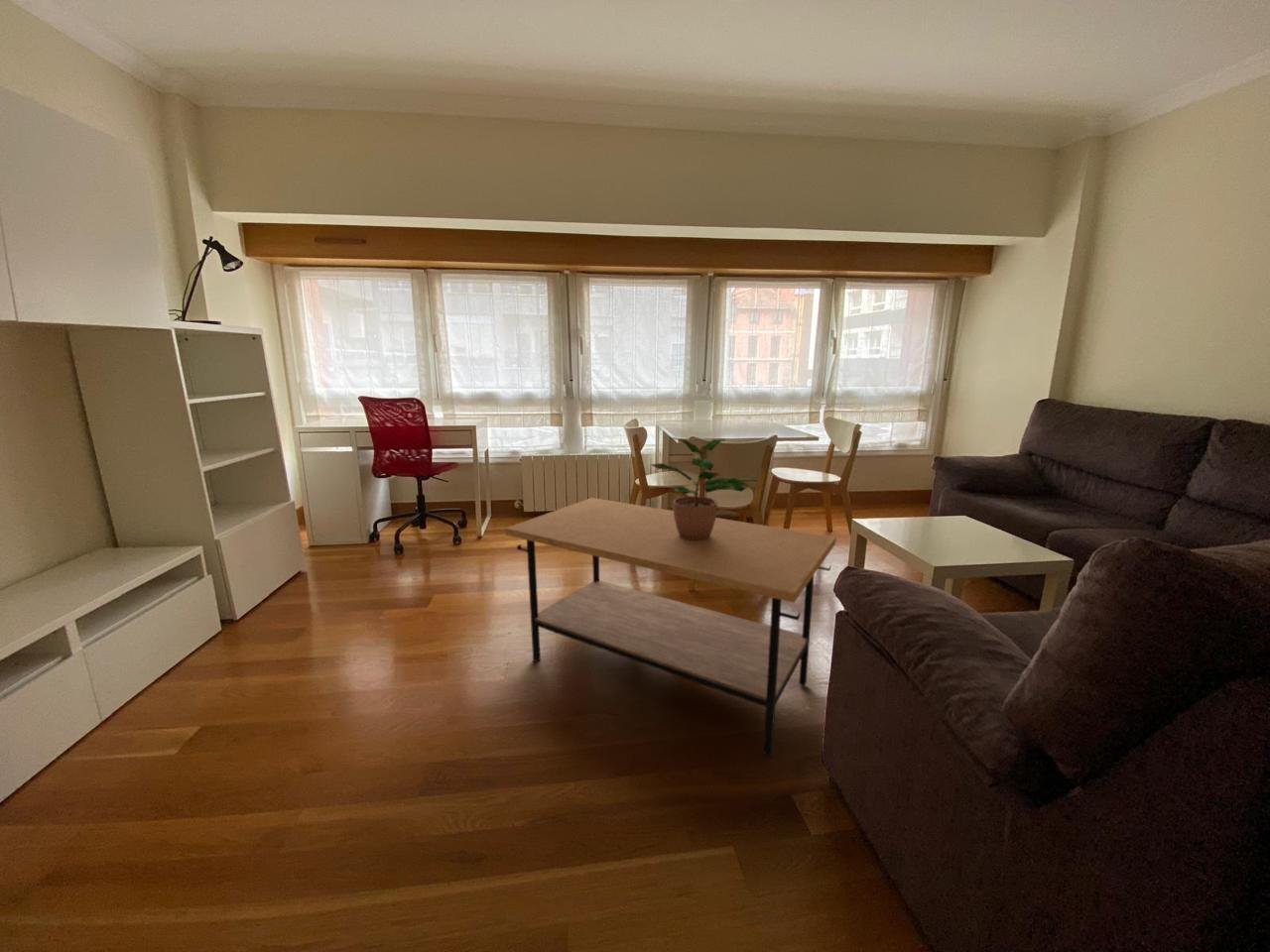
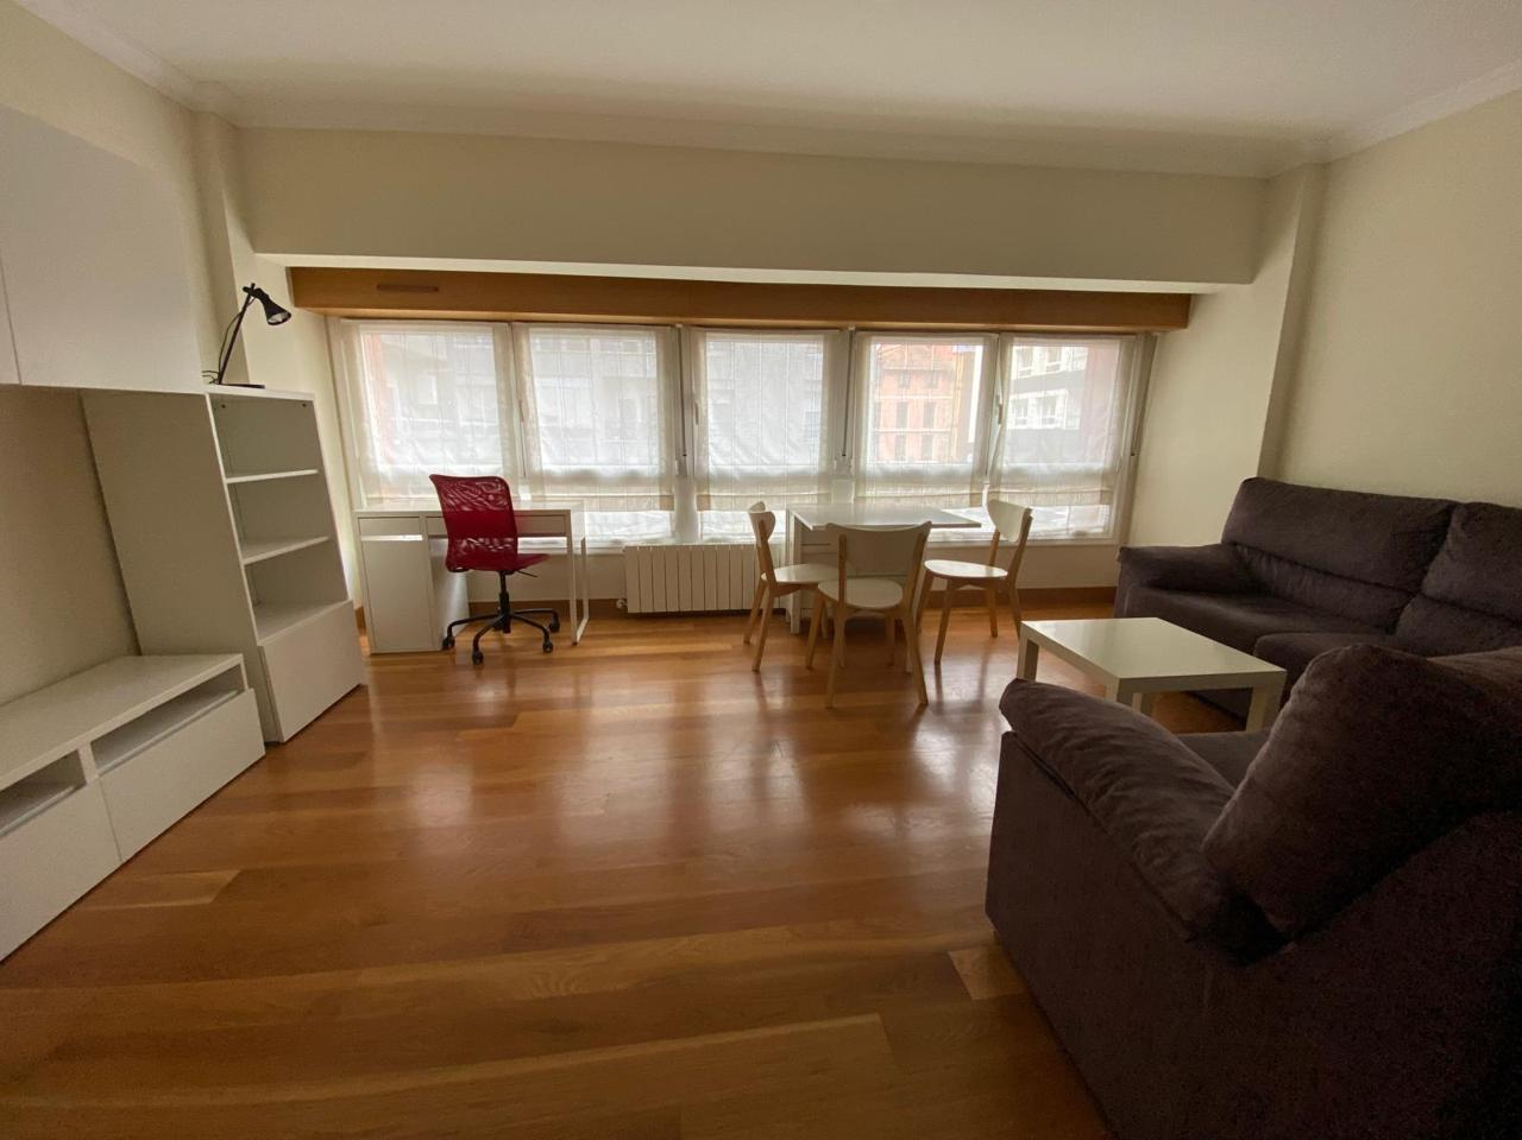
- potted plant (697, 485)
- coffee table (664, 604)
